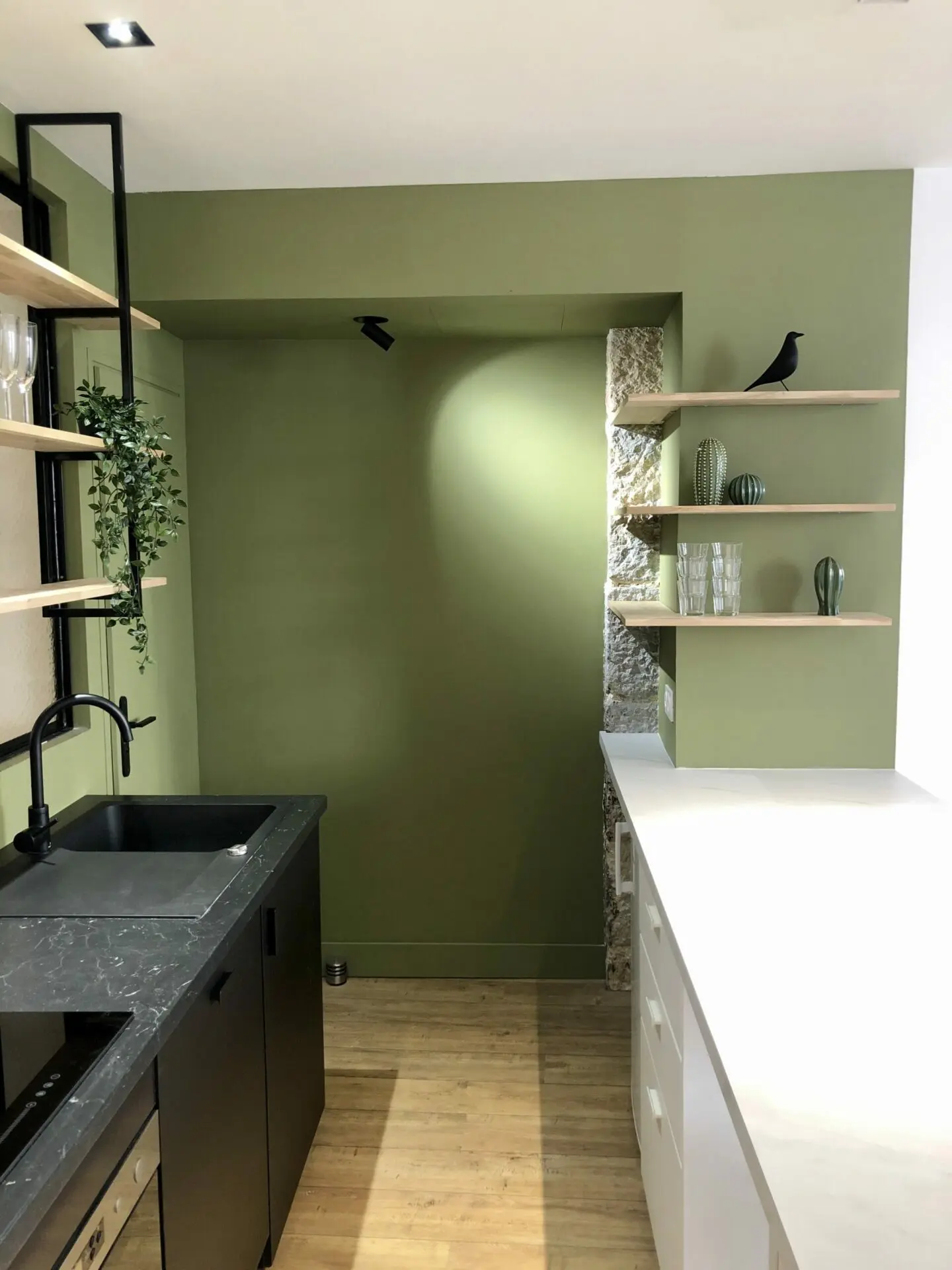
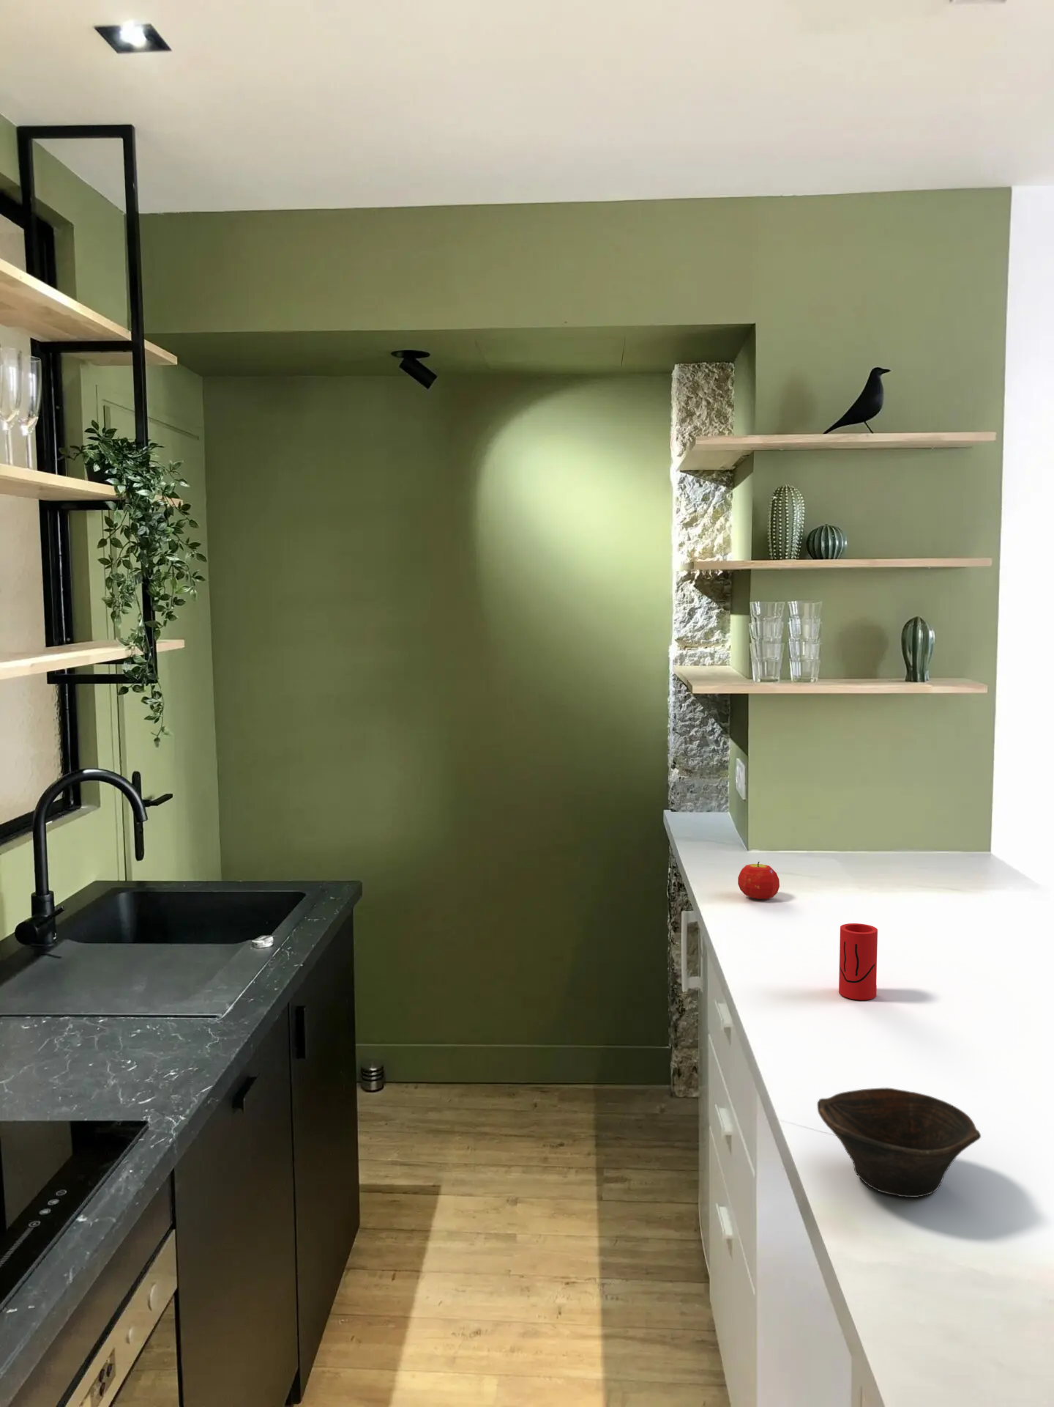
+ fruit (758, 879)
+ cup (858, 961)
+ bowl (897, 1144)
